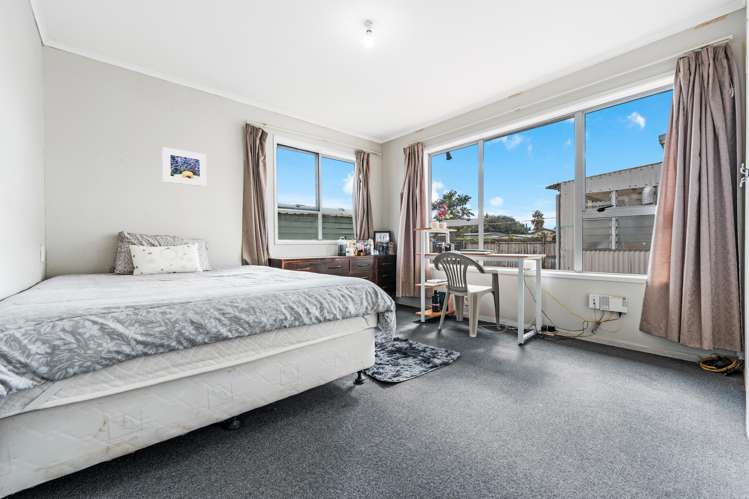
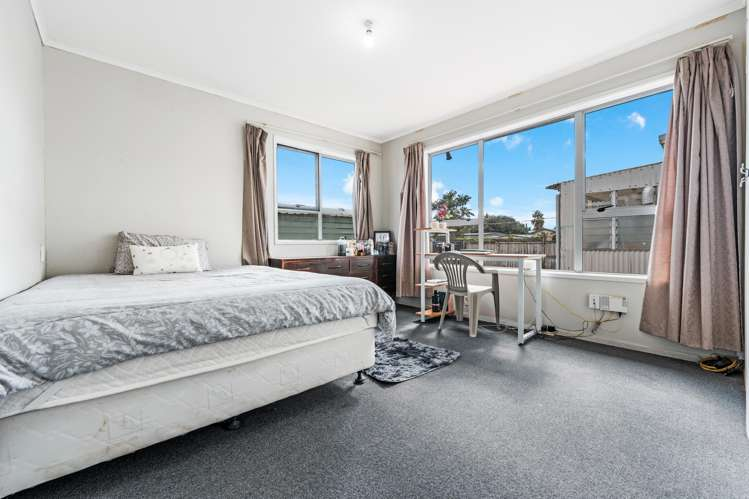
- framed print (185, 167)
